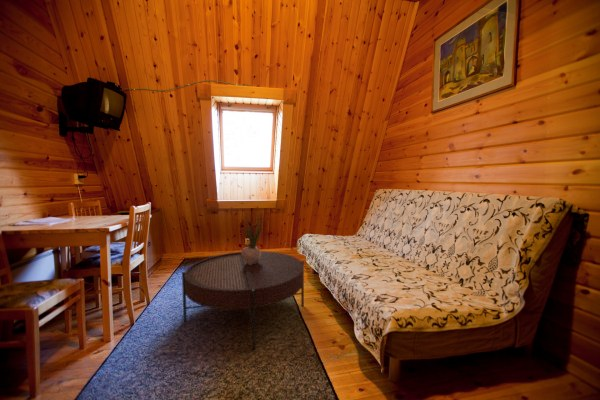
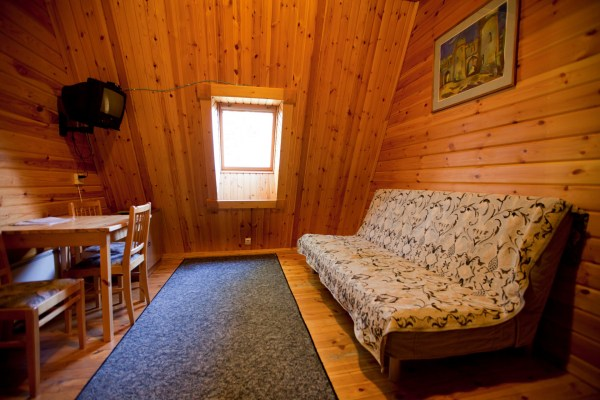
- potted plant (253, 237)
- coffee table (247, 289)
